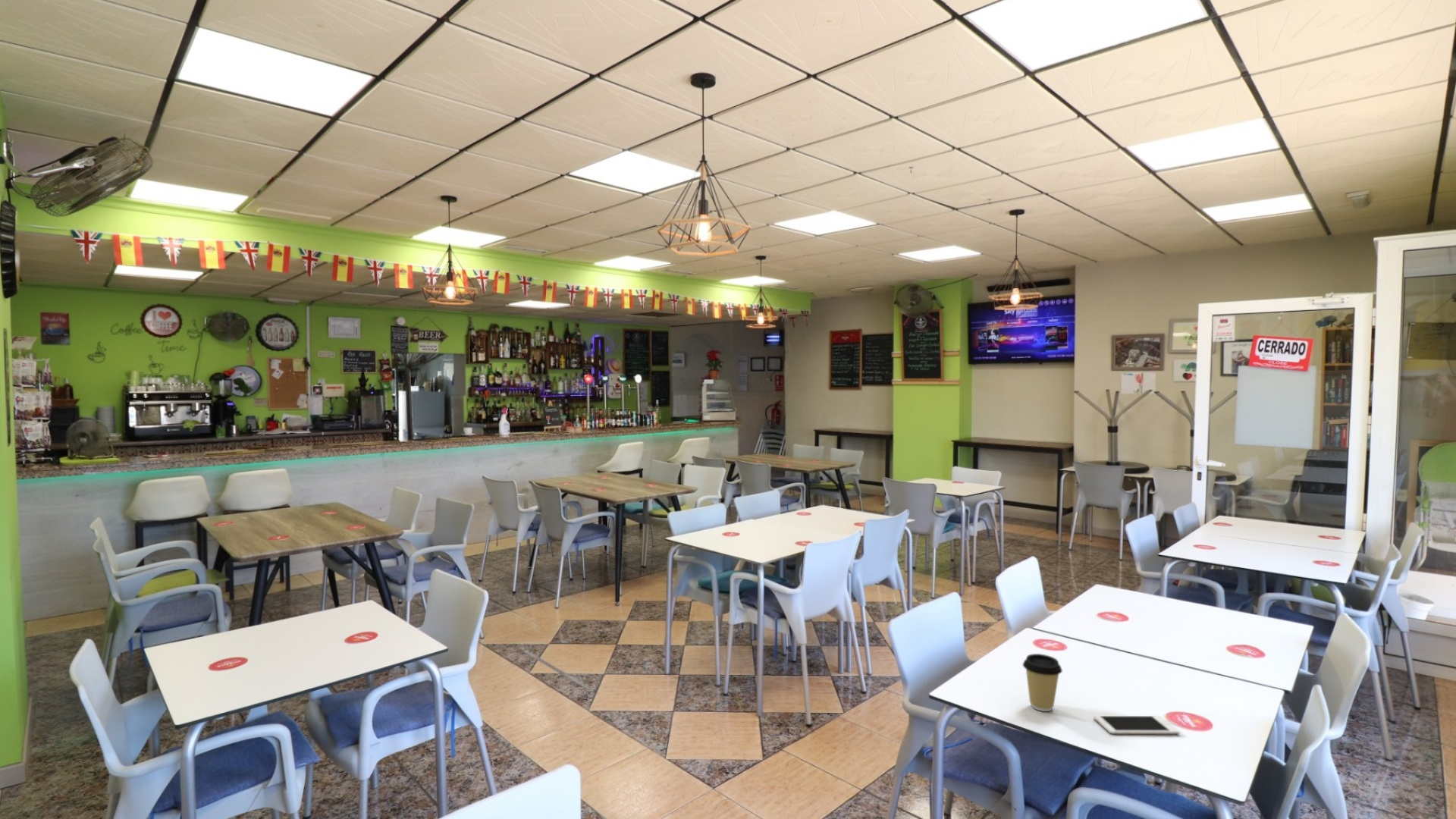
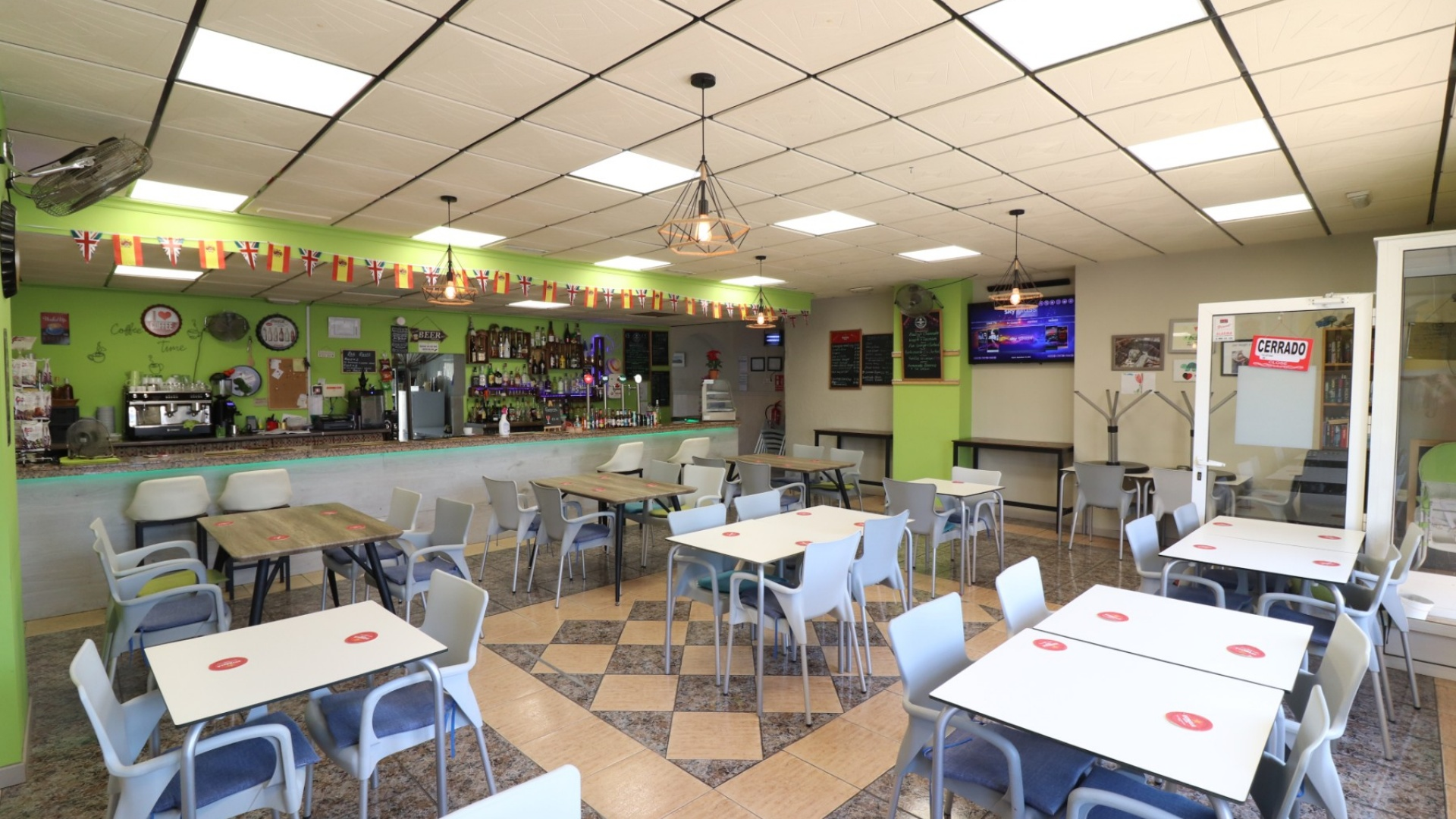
- coffee cup (1042, 682)
- cell phone (1135, 724)
